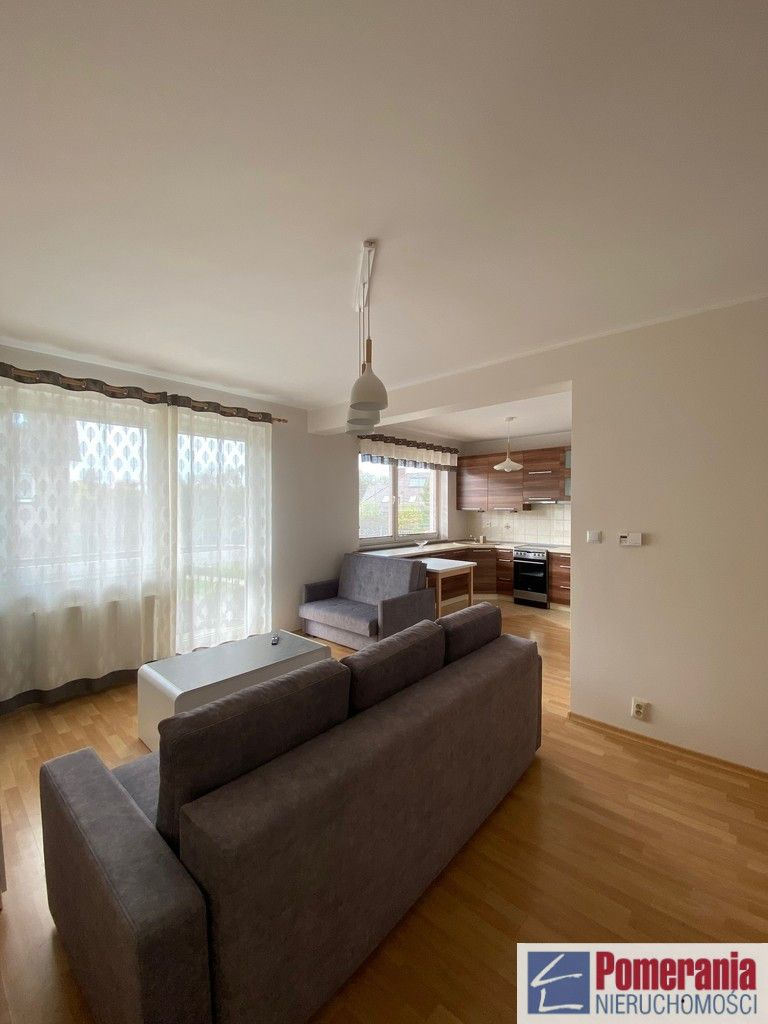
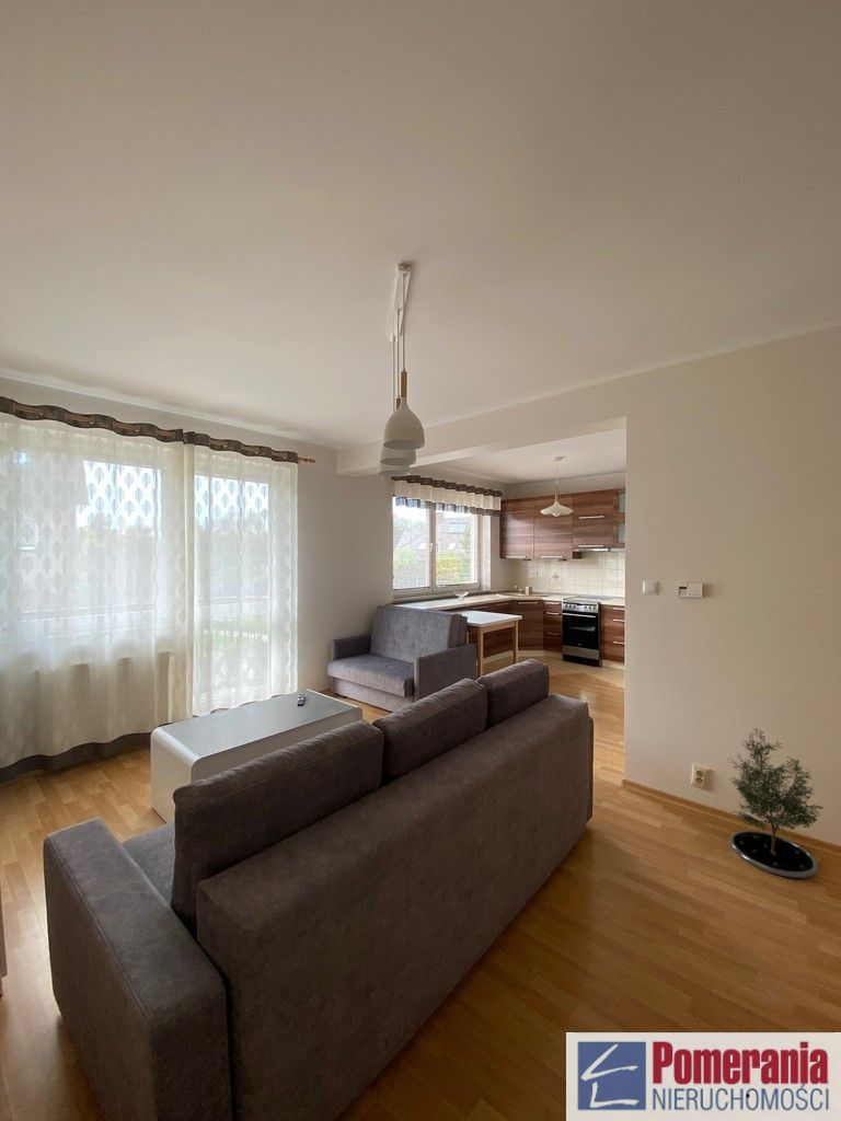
+ potted tree (772, 793)
